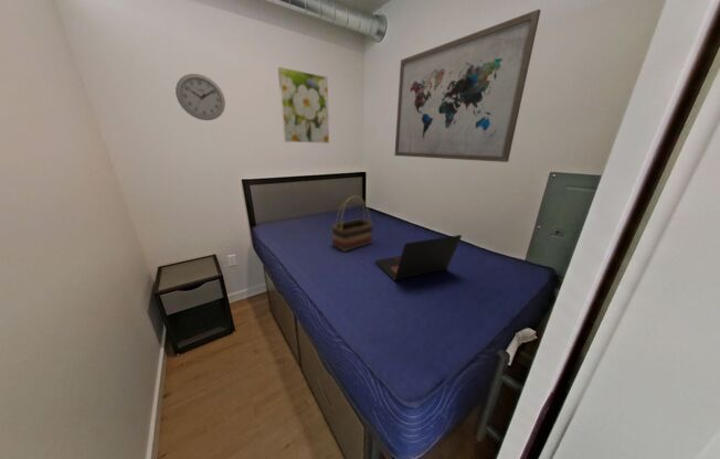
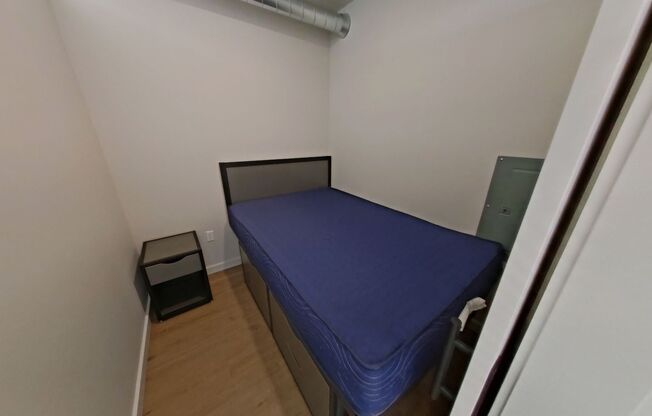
- wall art (446, 104)
- woven basket (352, 221)
- wall clock (201, 97)
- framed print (306, 108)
- laptop (415, 249)
